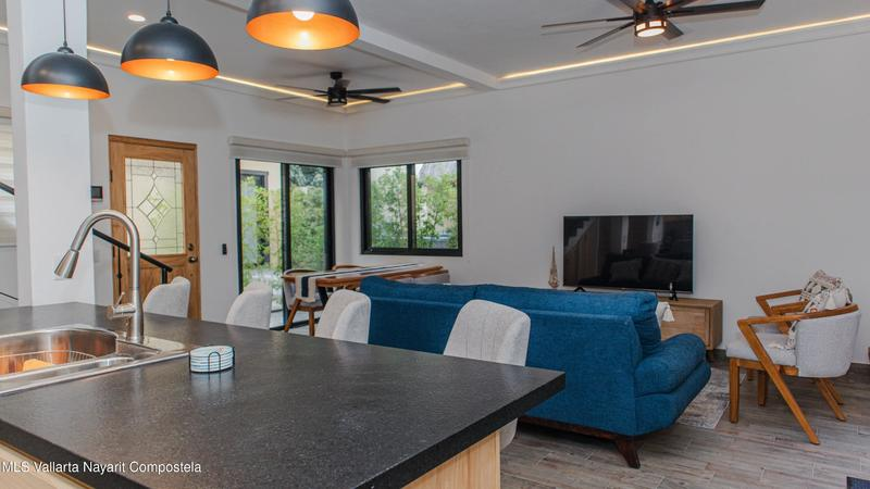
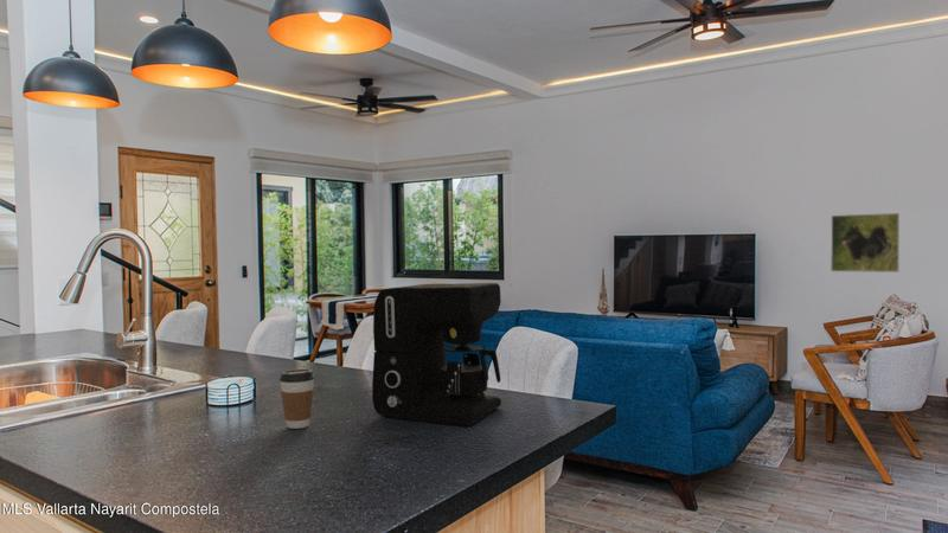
+ coffee maker (442, 348)
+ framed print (864, 243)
+ coffee cup (297, 398)
